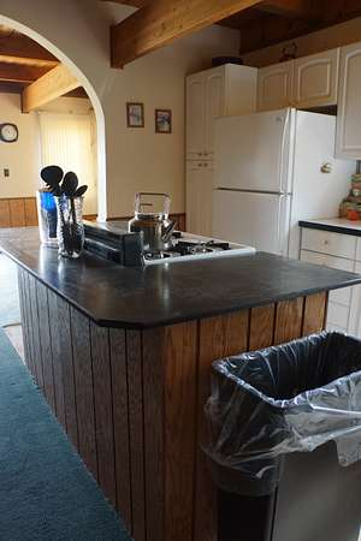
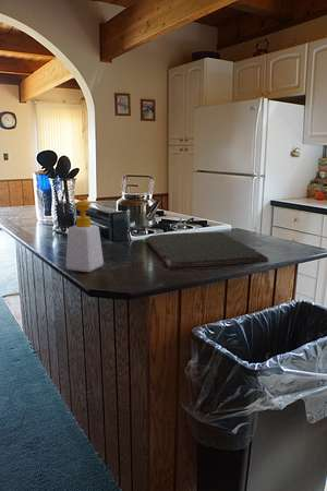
+ cutting board (199, 247)
+ soap bottle (87, 233)
